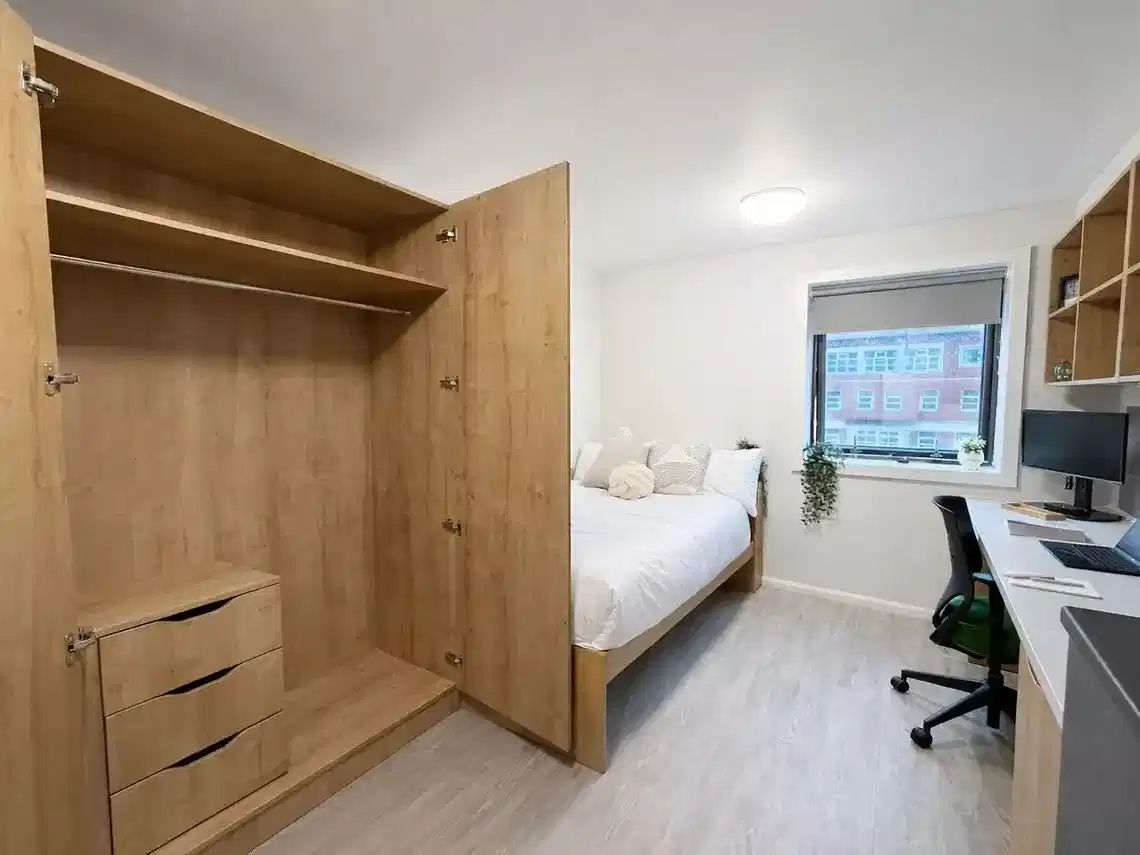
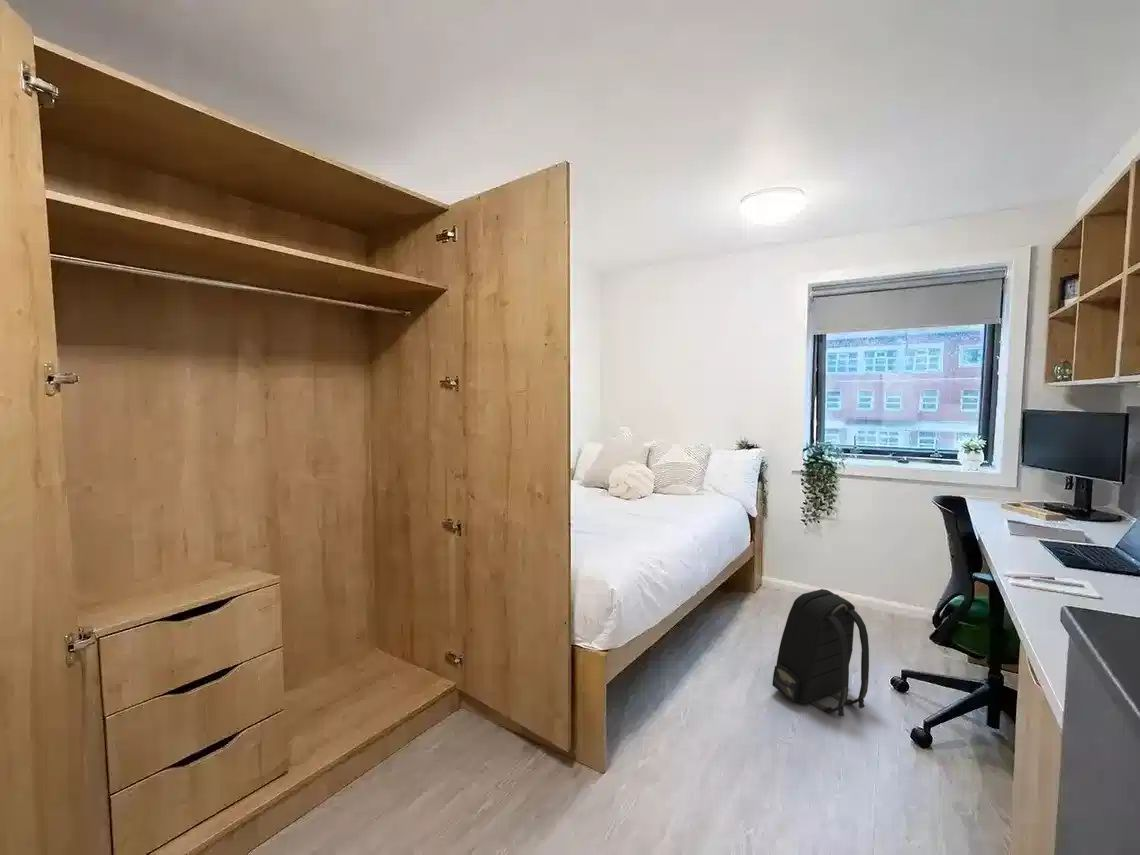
+ backpack (822, 646)
